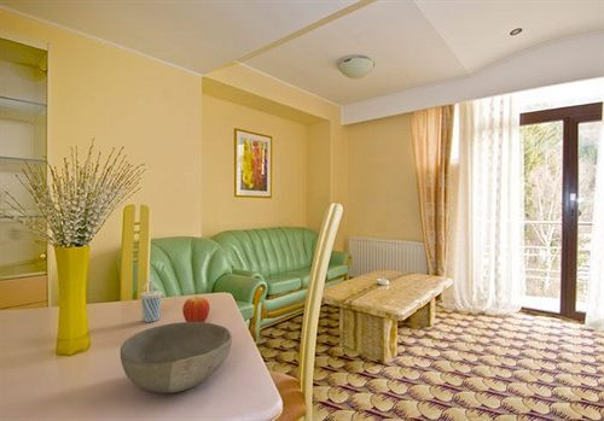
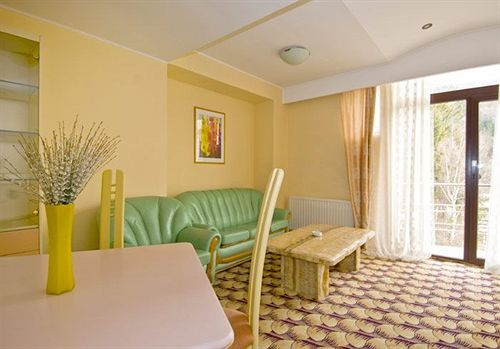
- cup (150, 299)
- bowl (178, 358)
- fruit (196, 309)
